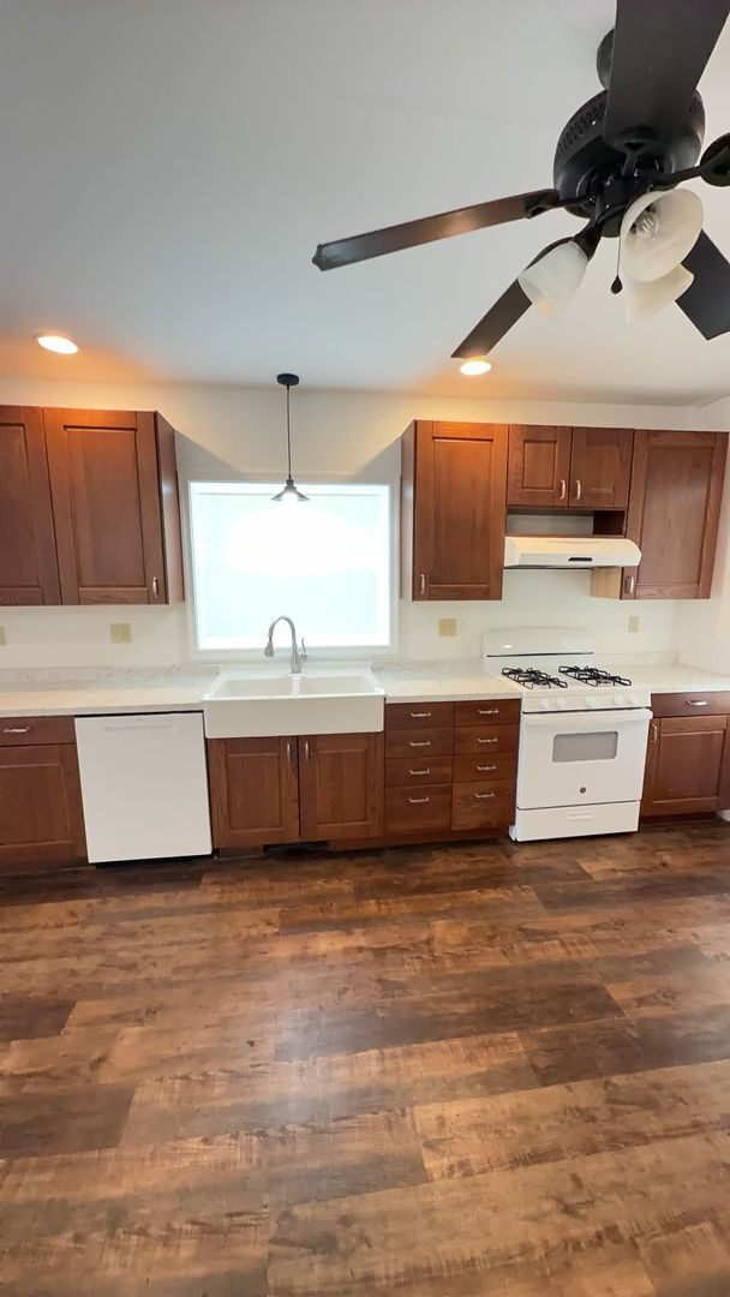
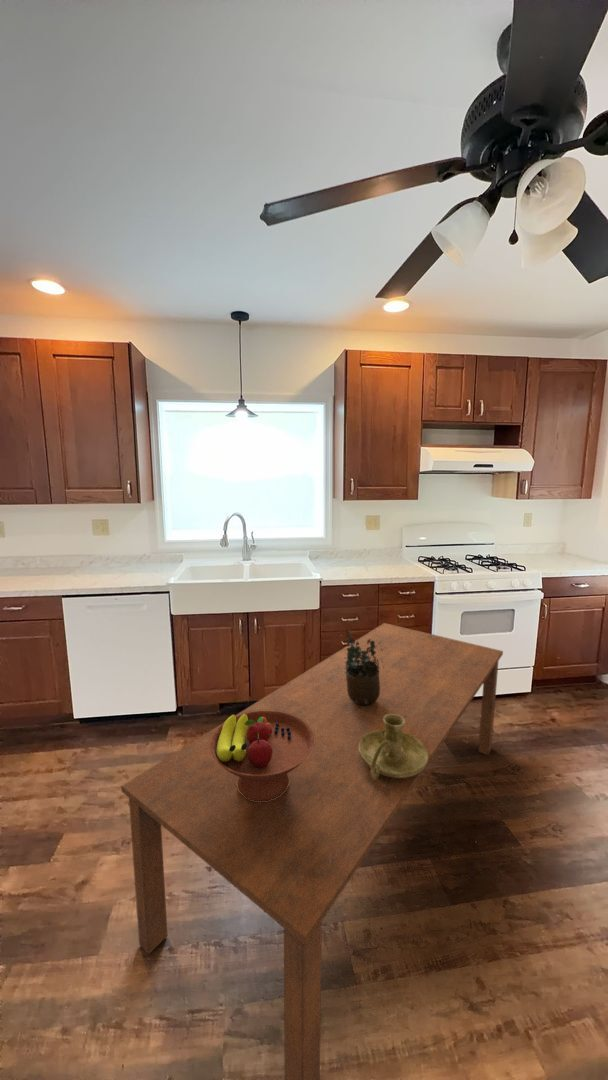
+ fruit bowl (262, 752)
+ dining table (363, 761)
+ potted plant (359, 663)
+ candle holder (390, 744)
